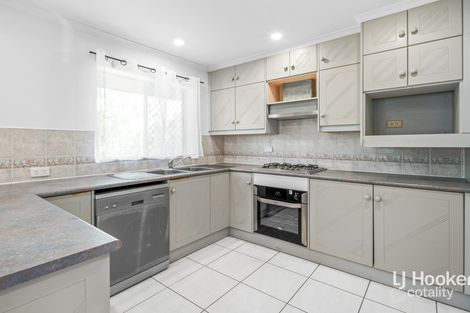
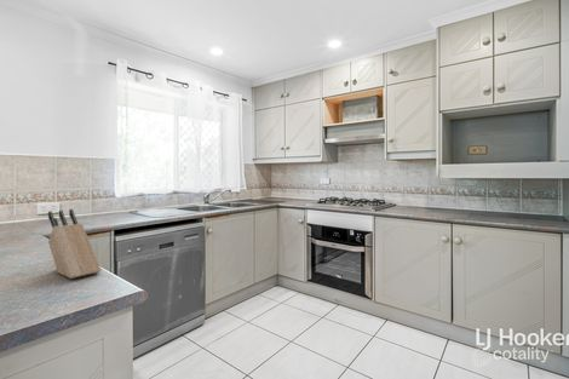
+ knife block (71, 240)
